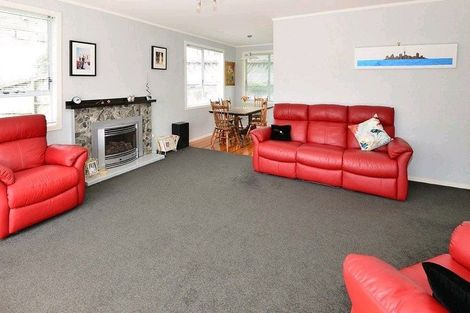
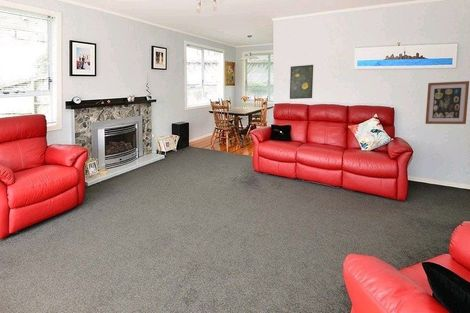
+ wall art (446, 103)
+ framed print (301, 82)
